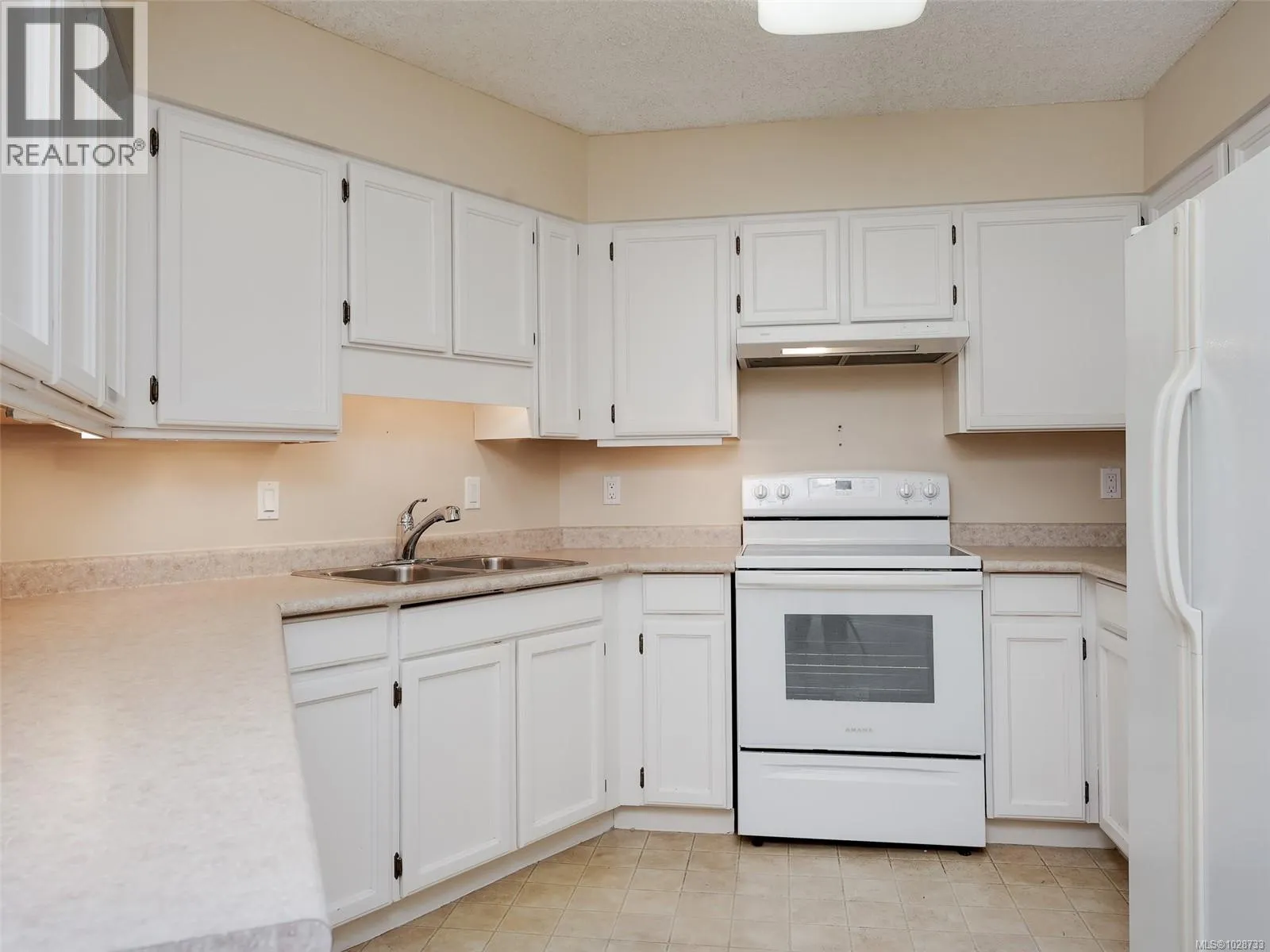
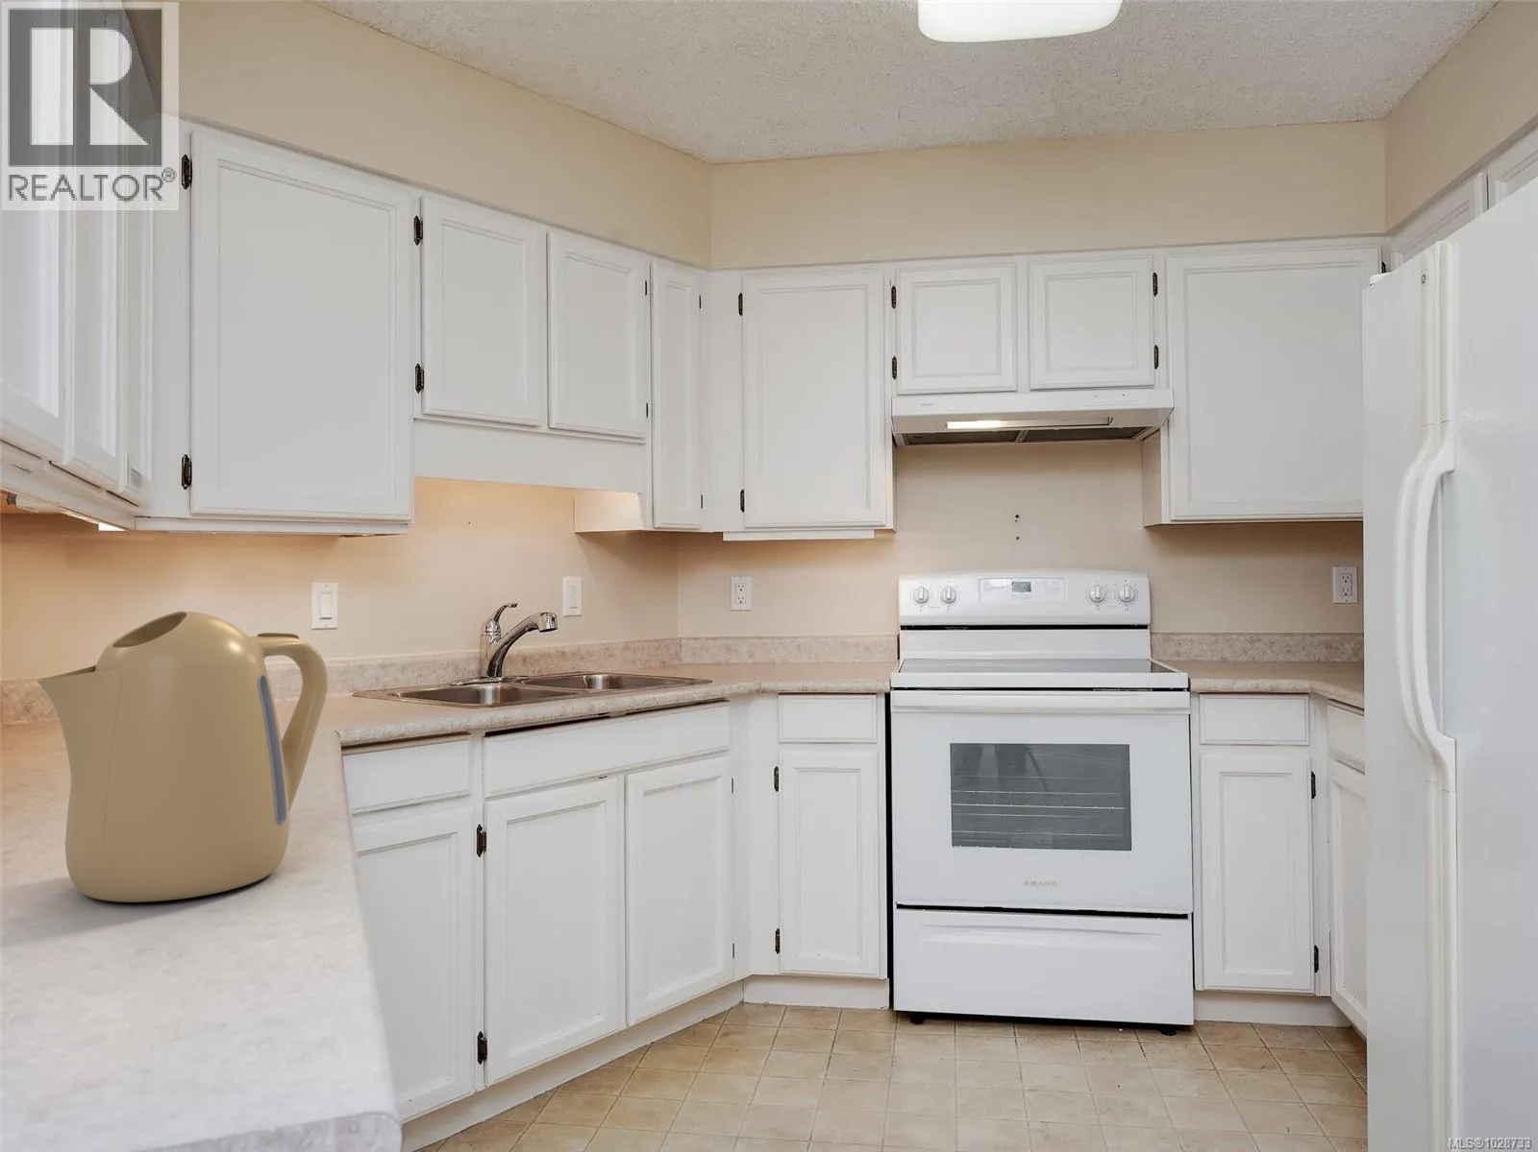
+ kettle (195, 743)
